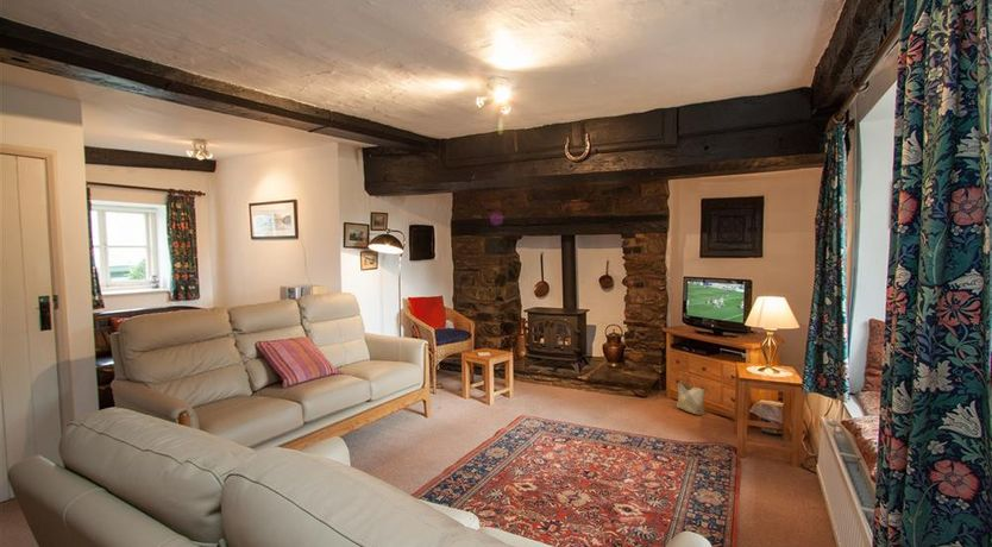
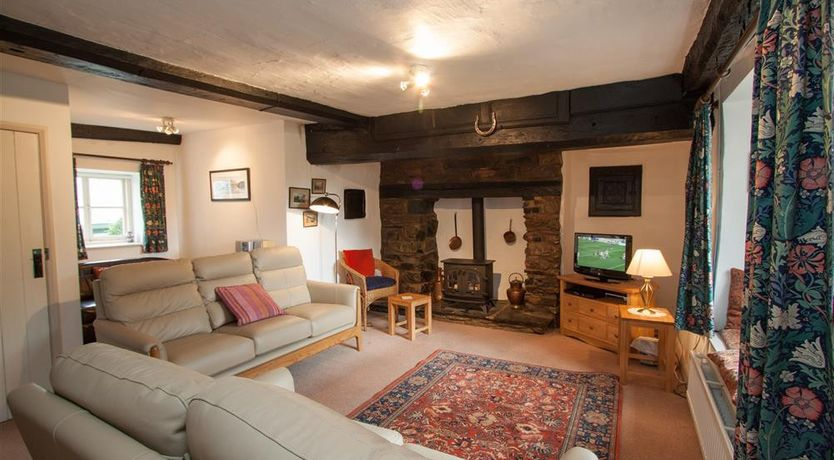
- woven basket (691, 390)
